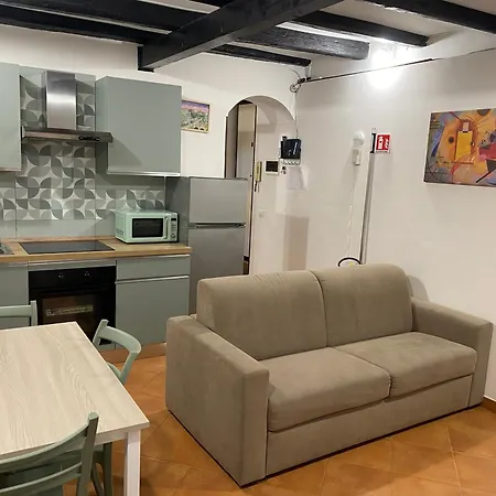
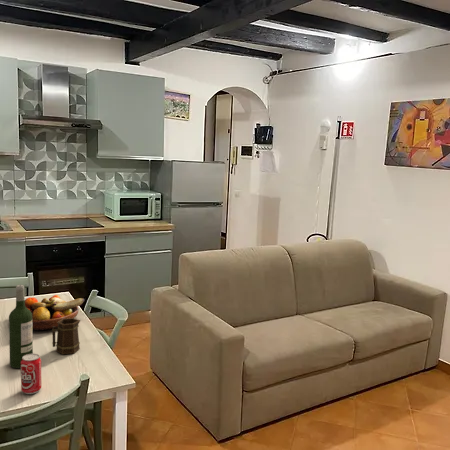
+ wine bottle (20, 325)
+ fruit bowl (46, 308)
+ mug (66, 335)
+ beverage can (31, 373)
